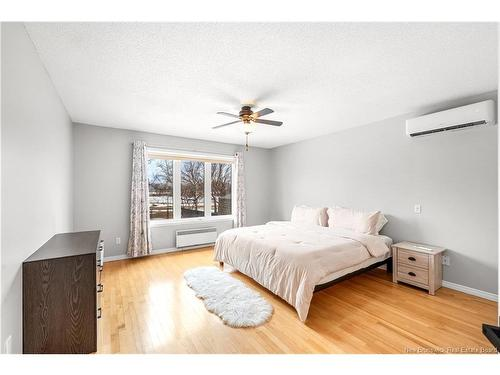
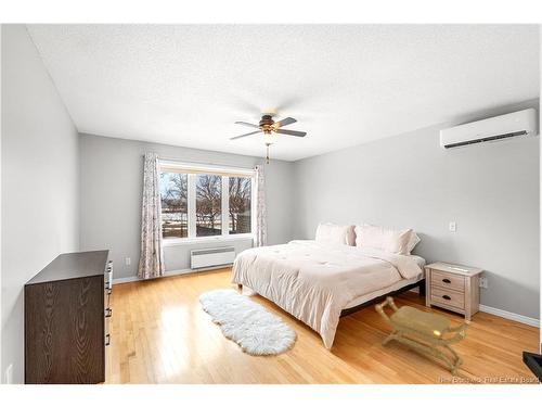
+ stool (420, 332)
